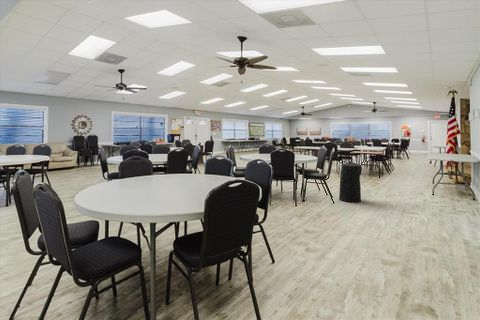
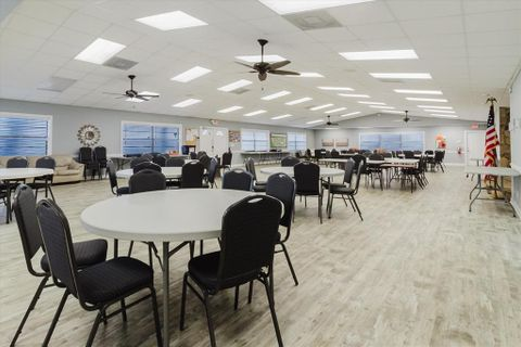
- trash can (350, 180)
